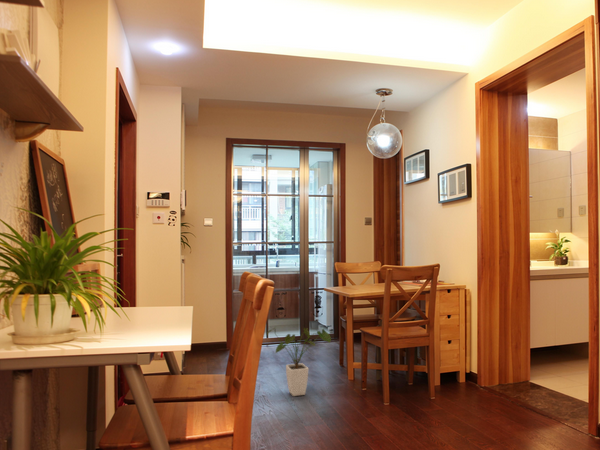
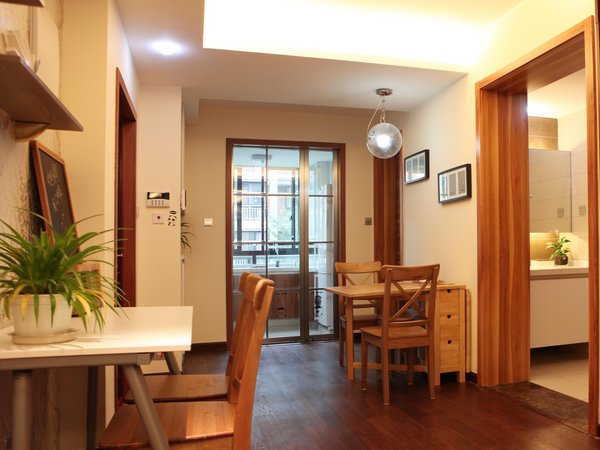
- house plant (299, 360)
